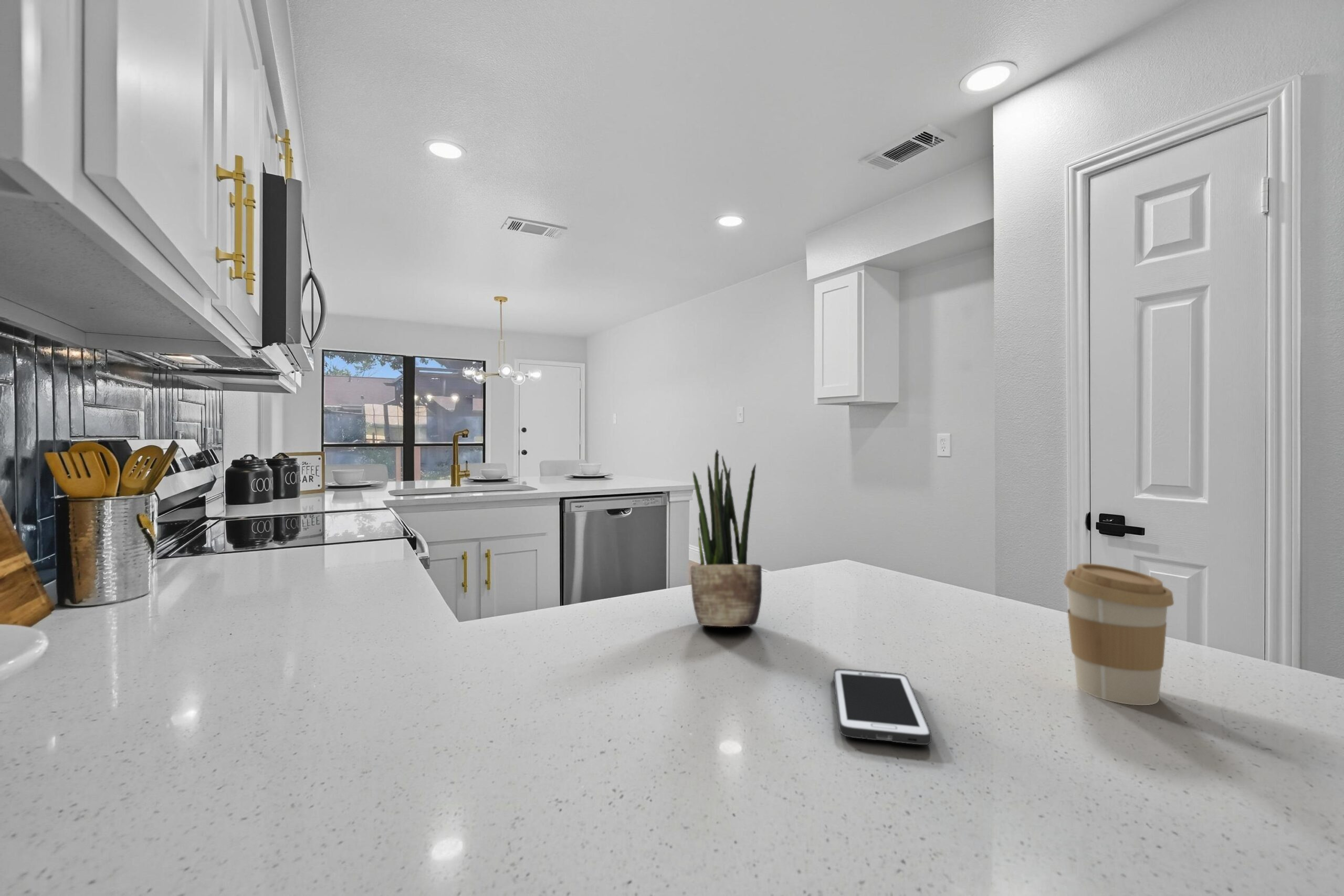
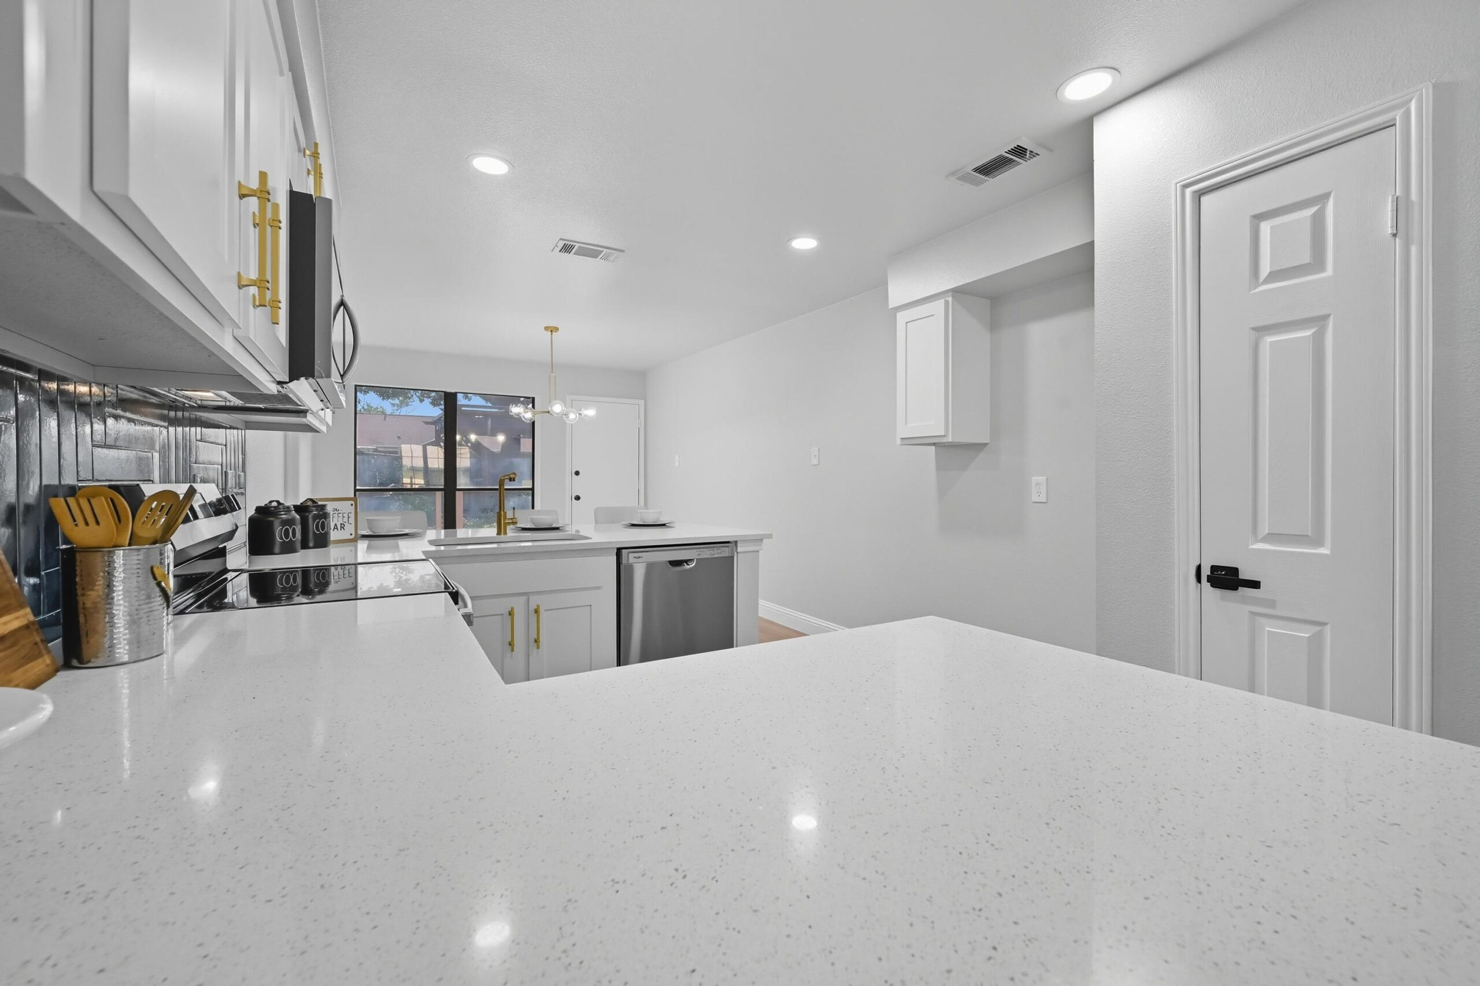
- cell phone (876, 702)
- potted plant (725, 536)
- coffee cup (1116, 630)
